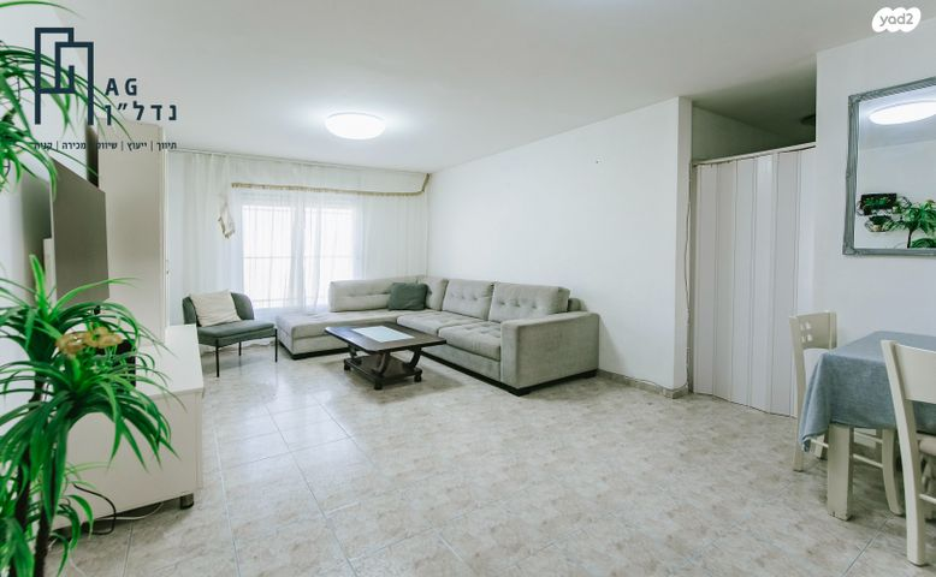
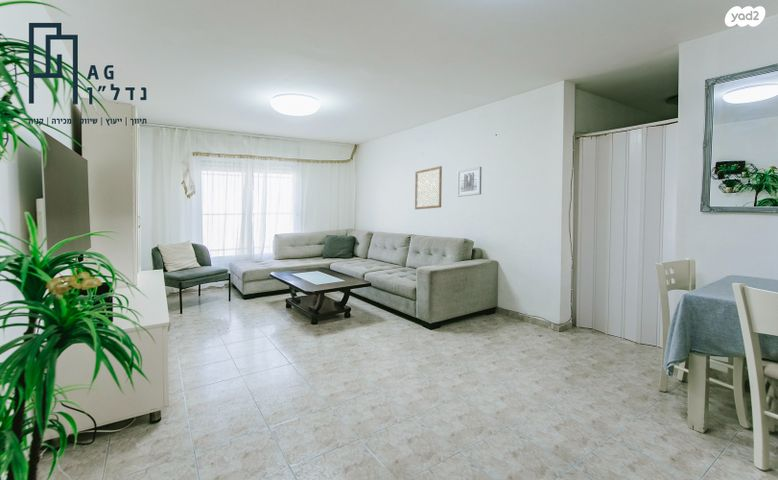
+ wall art (468, 182)
+ wall art (429, 188)
